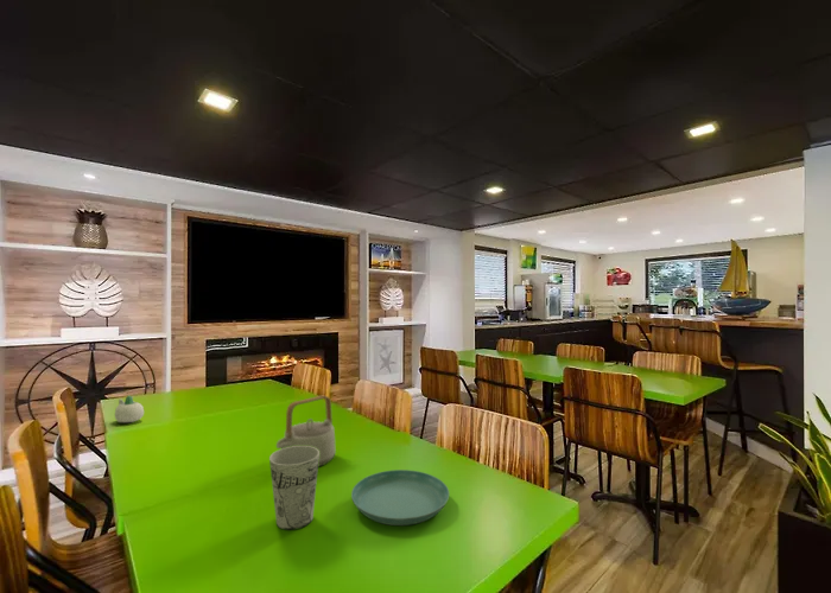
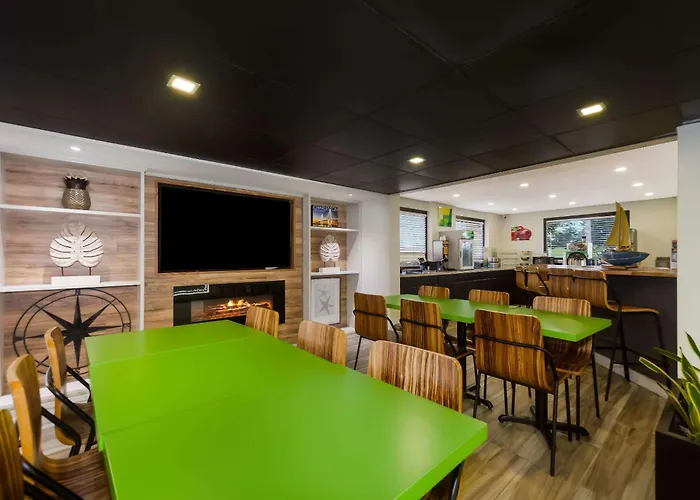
- teapot (305, 429)
- cup (294, 486)
- saucer (400, 497)
- succulent planter (128, 408)
